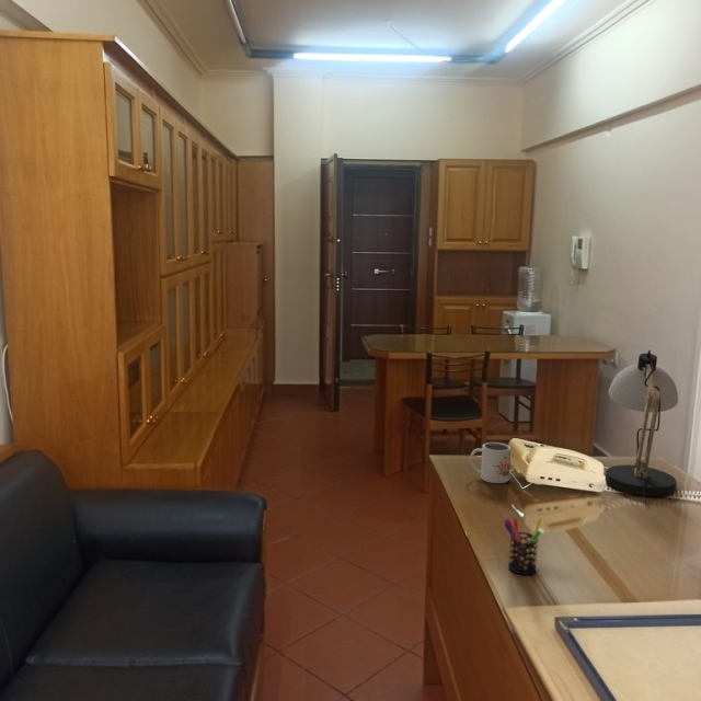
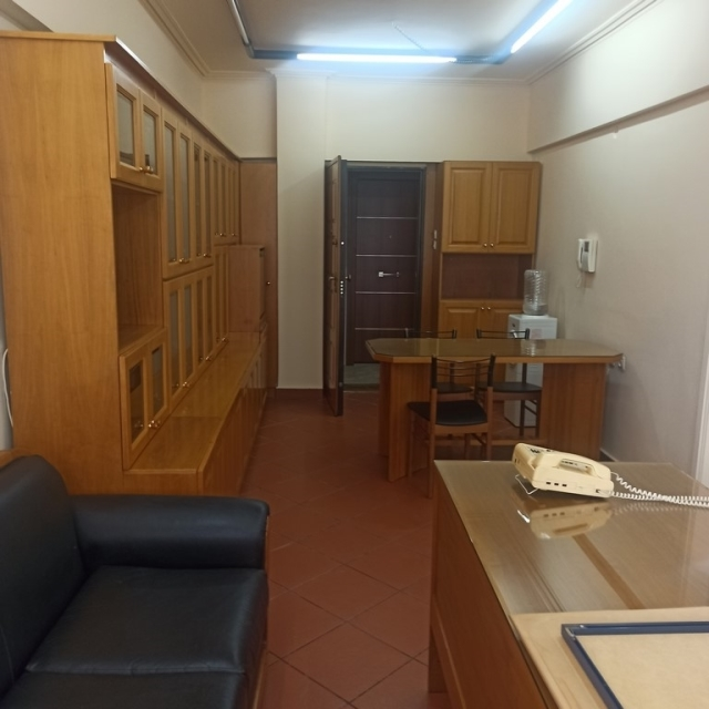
- mug (490, 461)
- pen holder (525, 543)
- desk lamp (644, 417)
